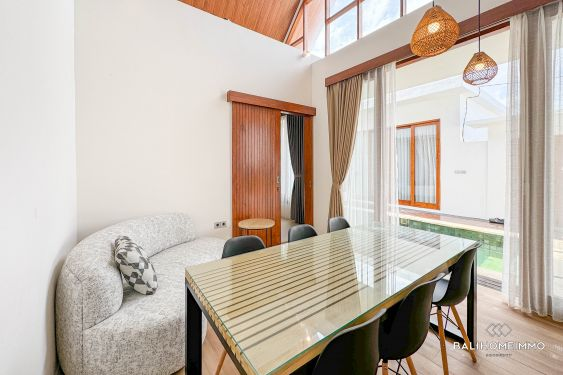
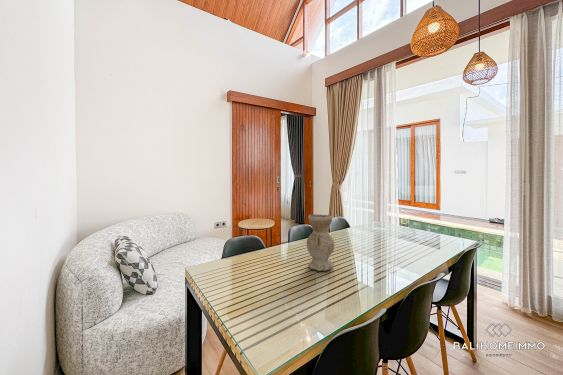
+ vase (318, 241)
